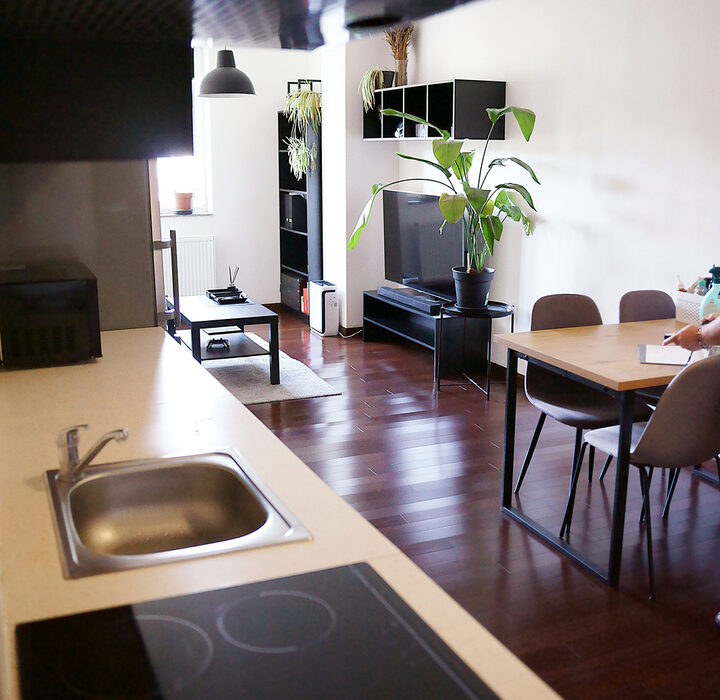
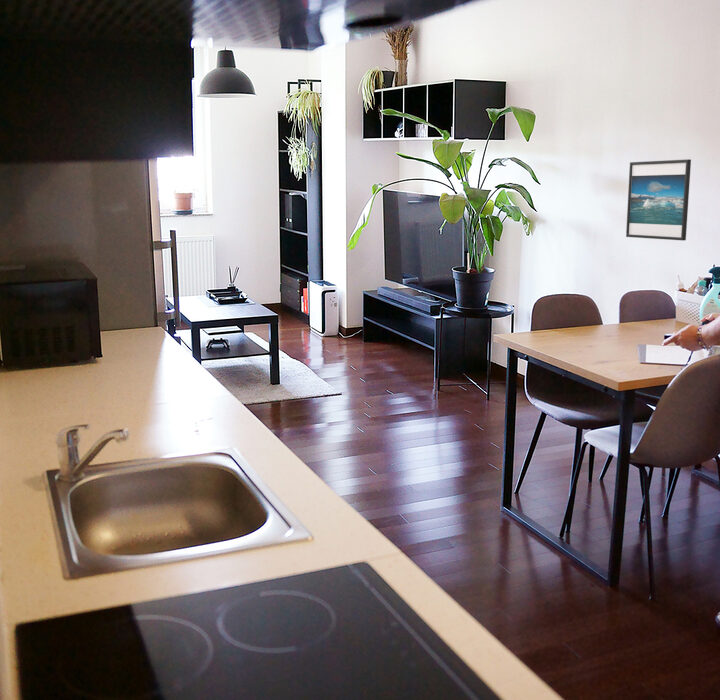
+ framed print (656, 200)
